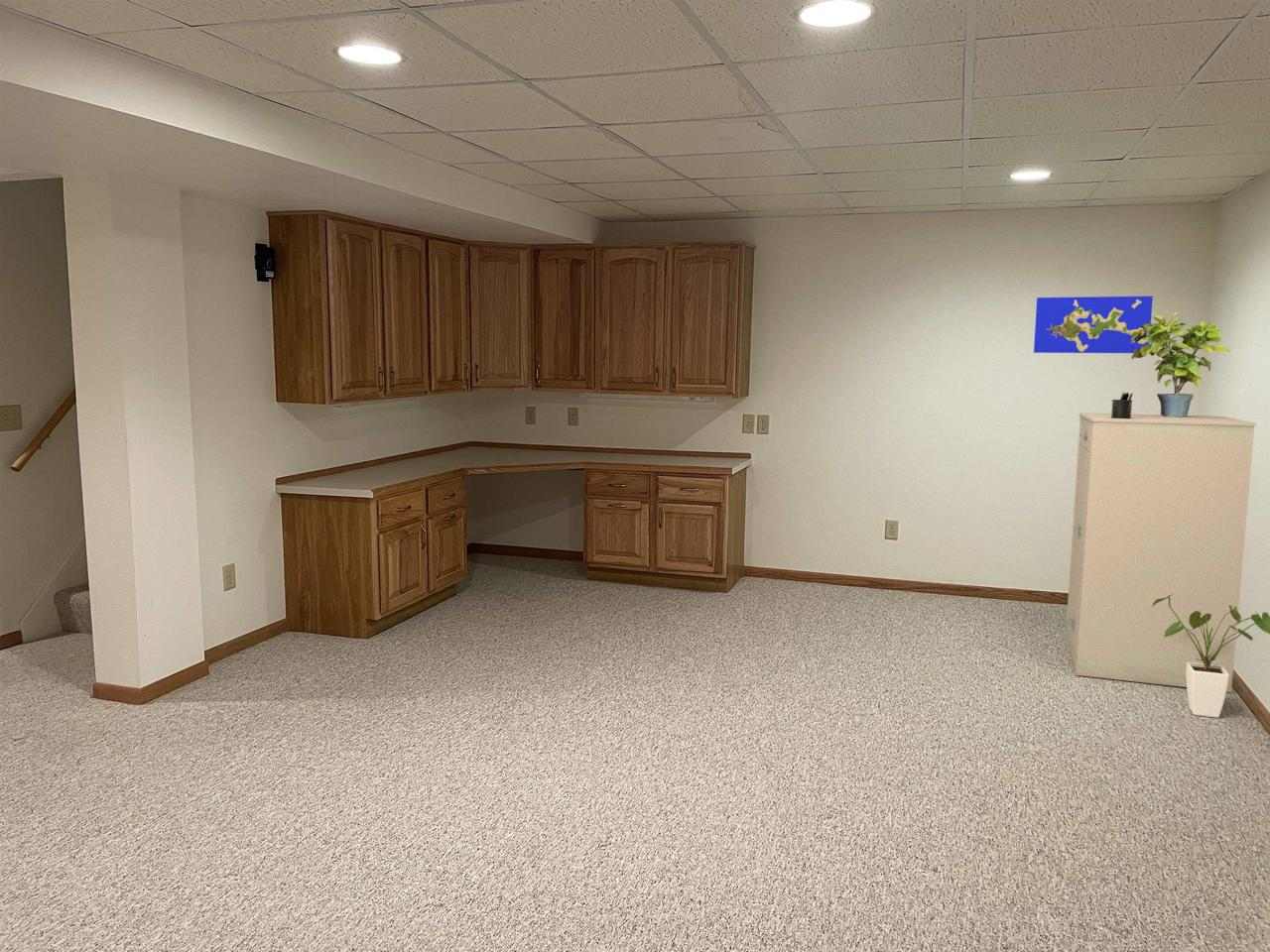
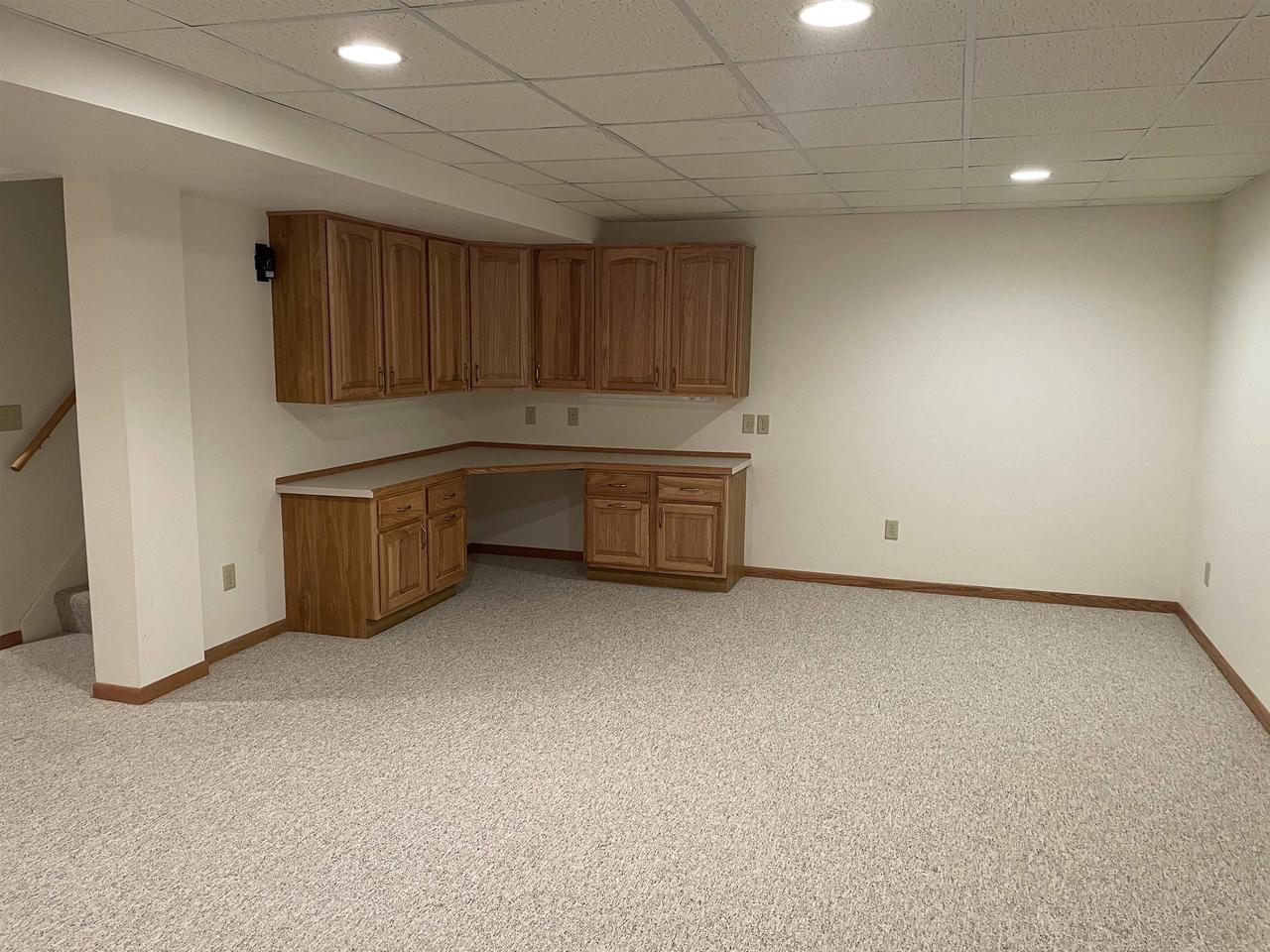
- house plant (1211, 659)
- filing cabinet (1148, 542)
- world map (1091, 324)
- pen holder (1121, 404)
- potted plant (1174, 364)
